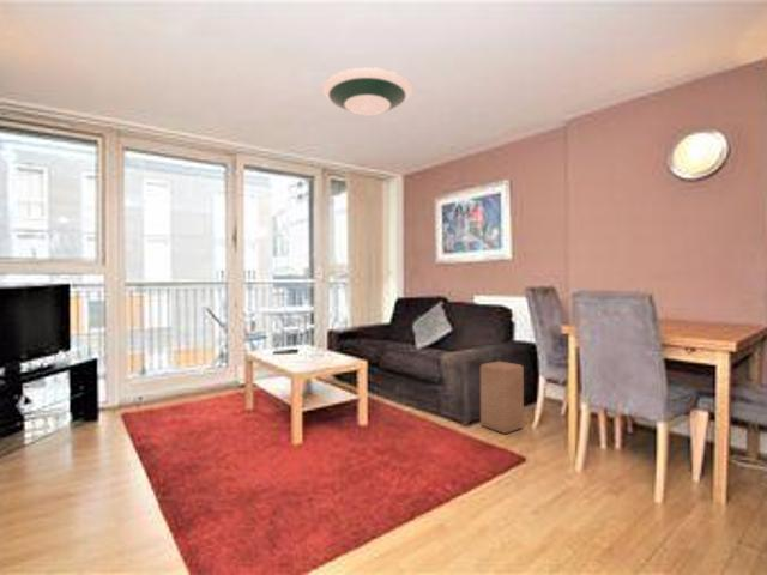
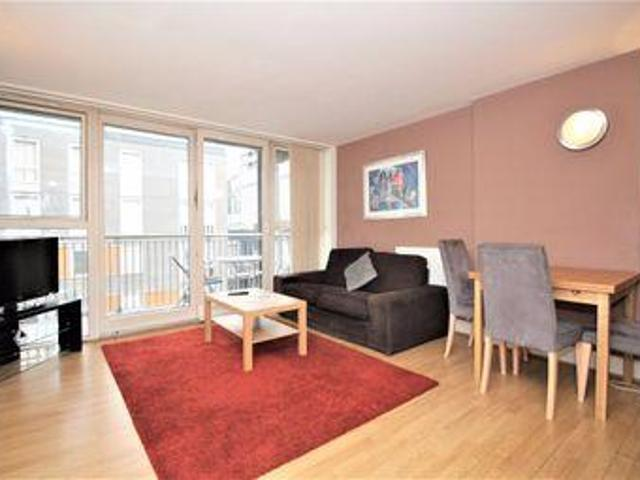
- wooden block (501, 395)
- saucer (367, 101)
